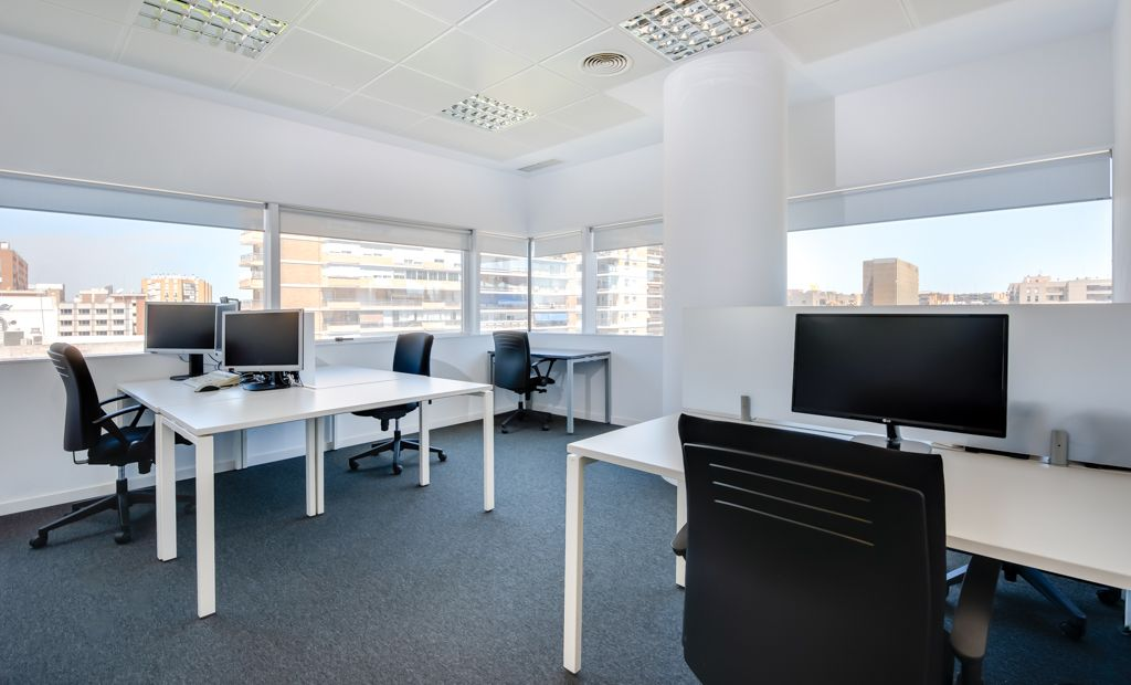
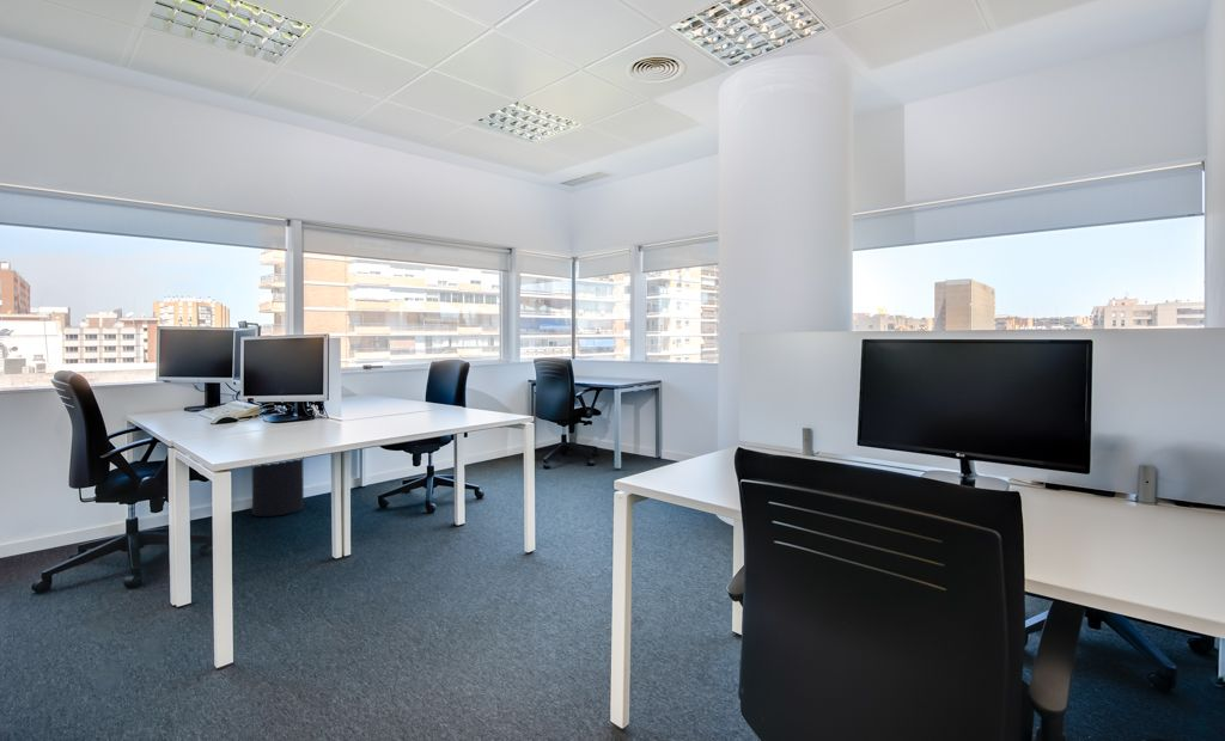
+ waste bin (278, 478)
